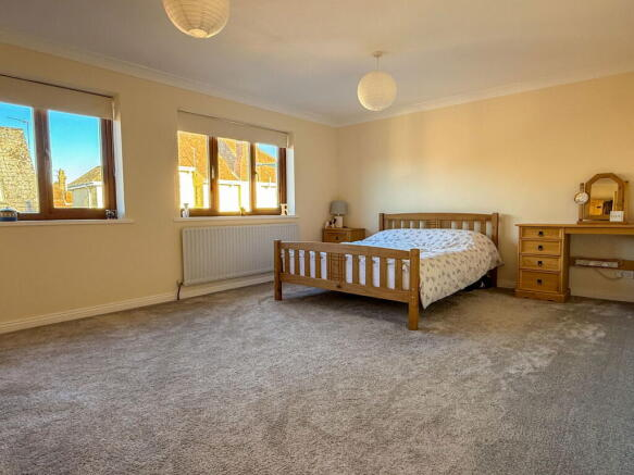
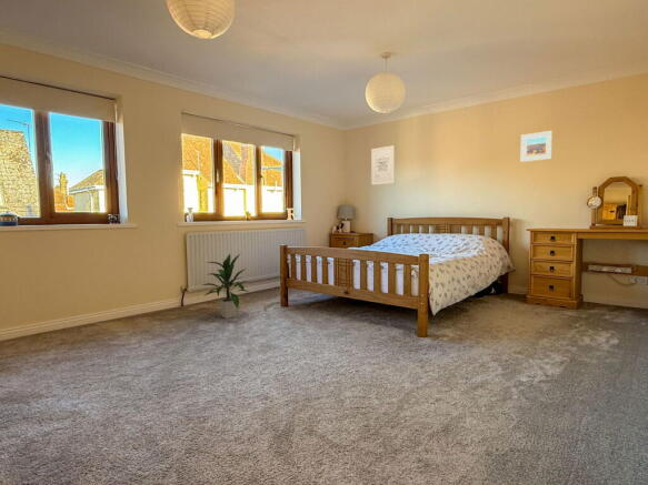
+ indoor plant (227, 285)
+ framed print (536, 146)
+ wall art (382, 165)
